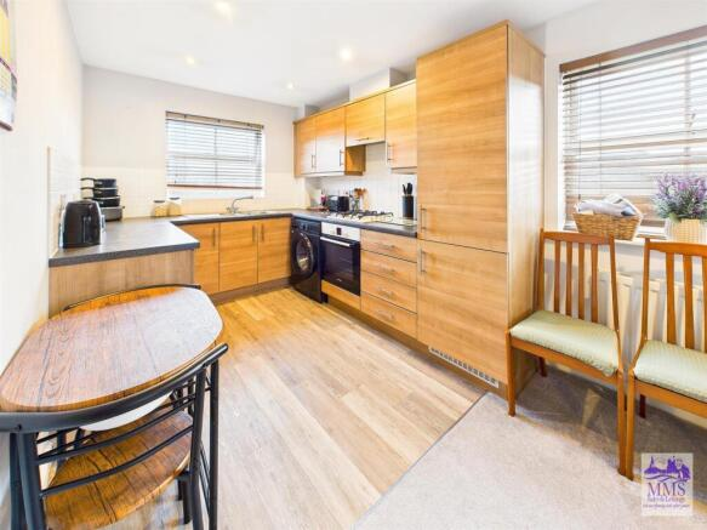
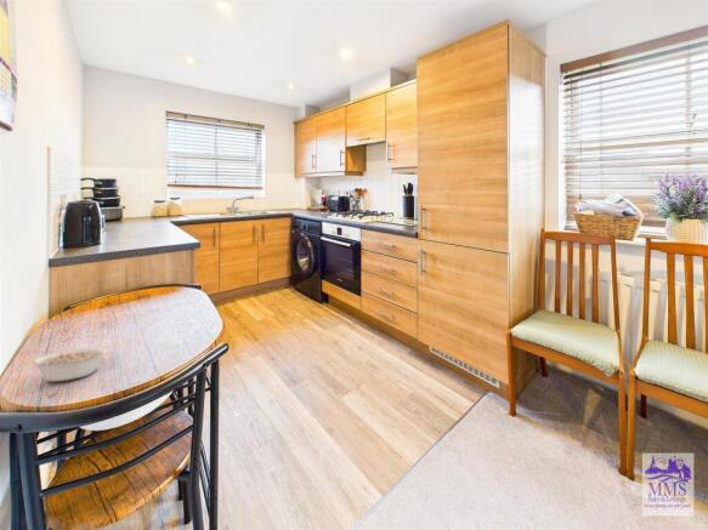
+ legume (73, 363)
